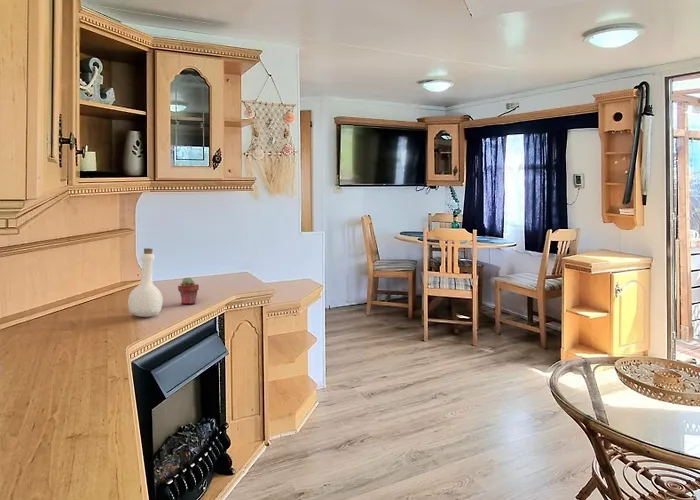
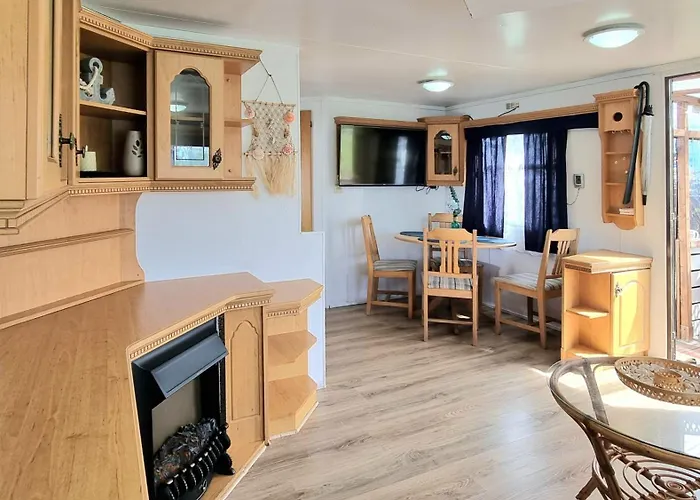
- bottle (145, 282)
- potted succulent (188, 290)
